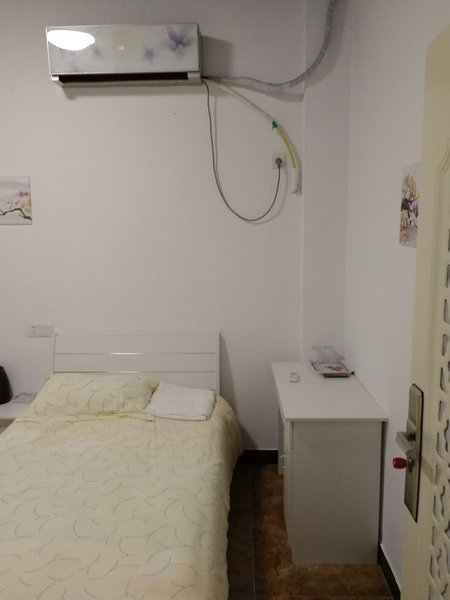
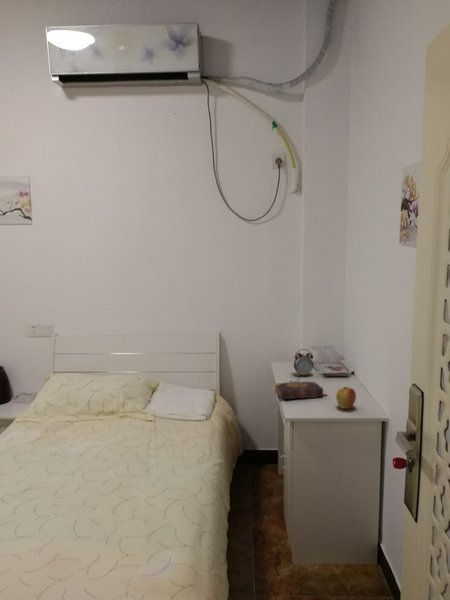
+ alarm clock (303, 362)
+ apple (345, 397)
+ book (301, 389)
